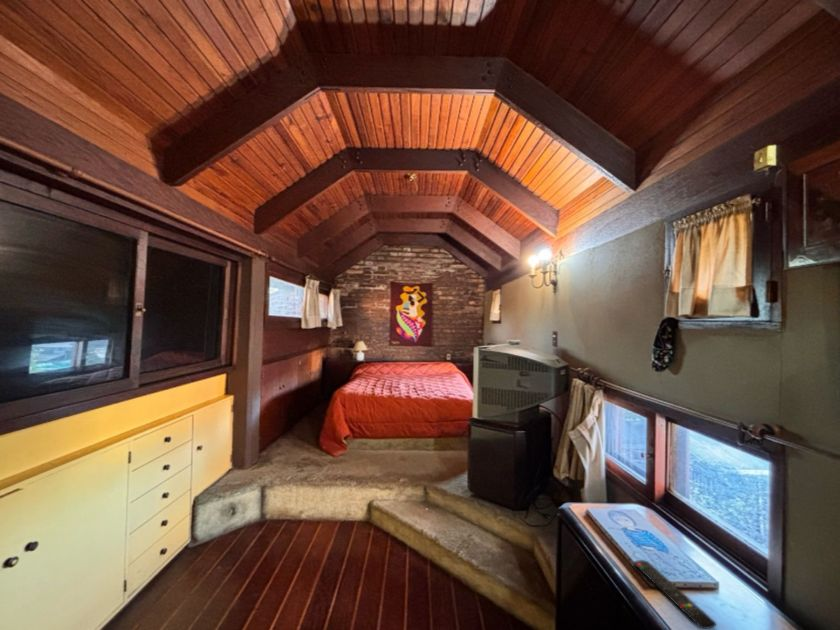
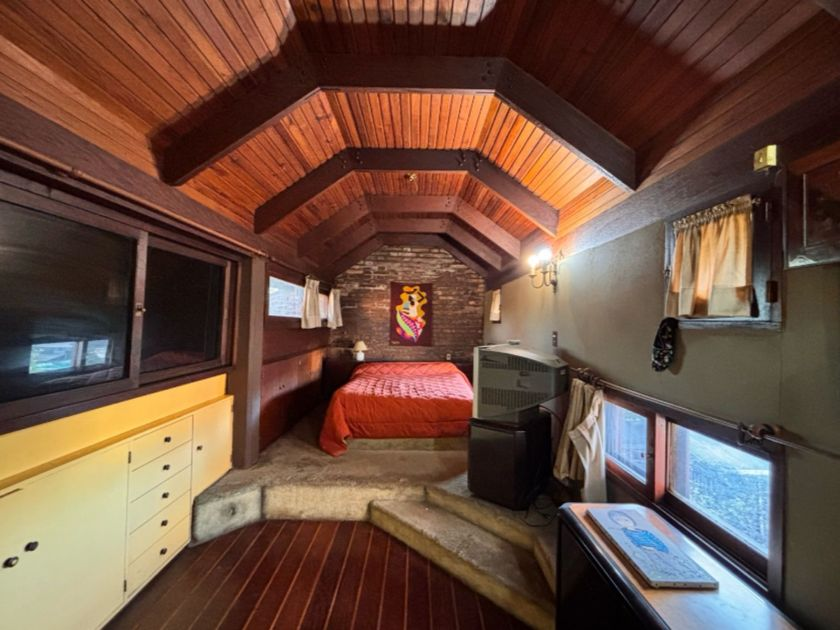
- remote control (669, 590)
